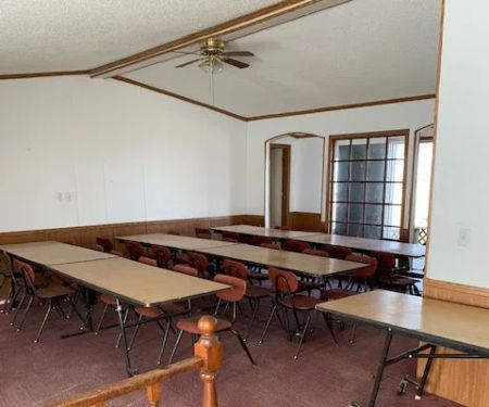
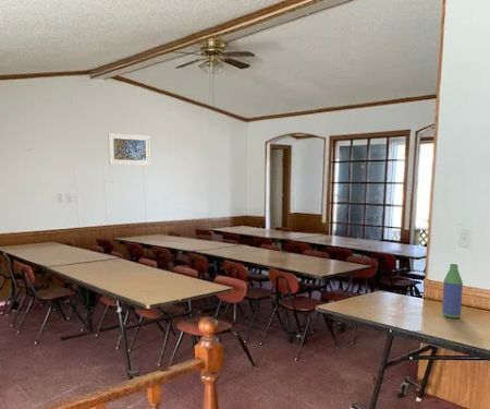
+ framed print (130, 149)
+ bottle (452, 290)
